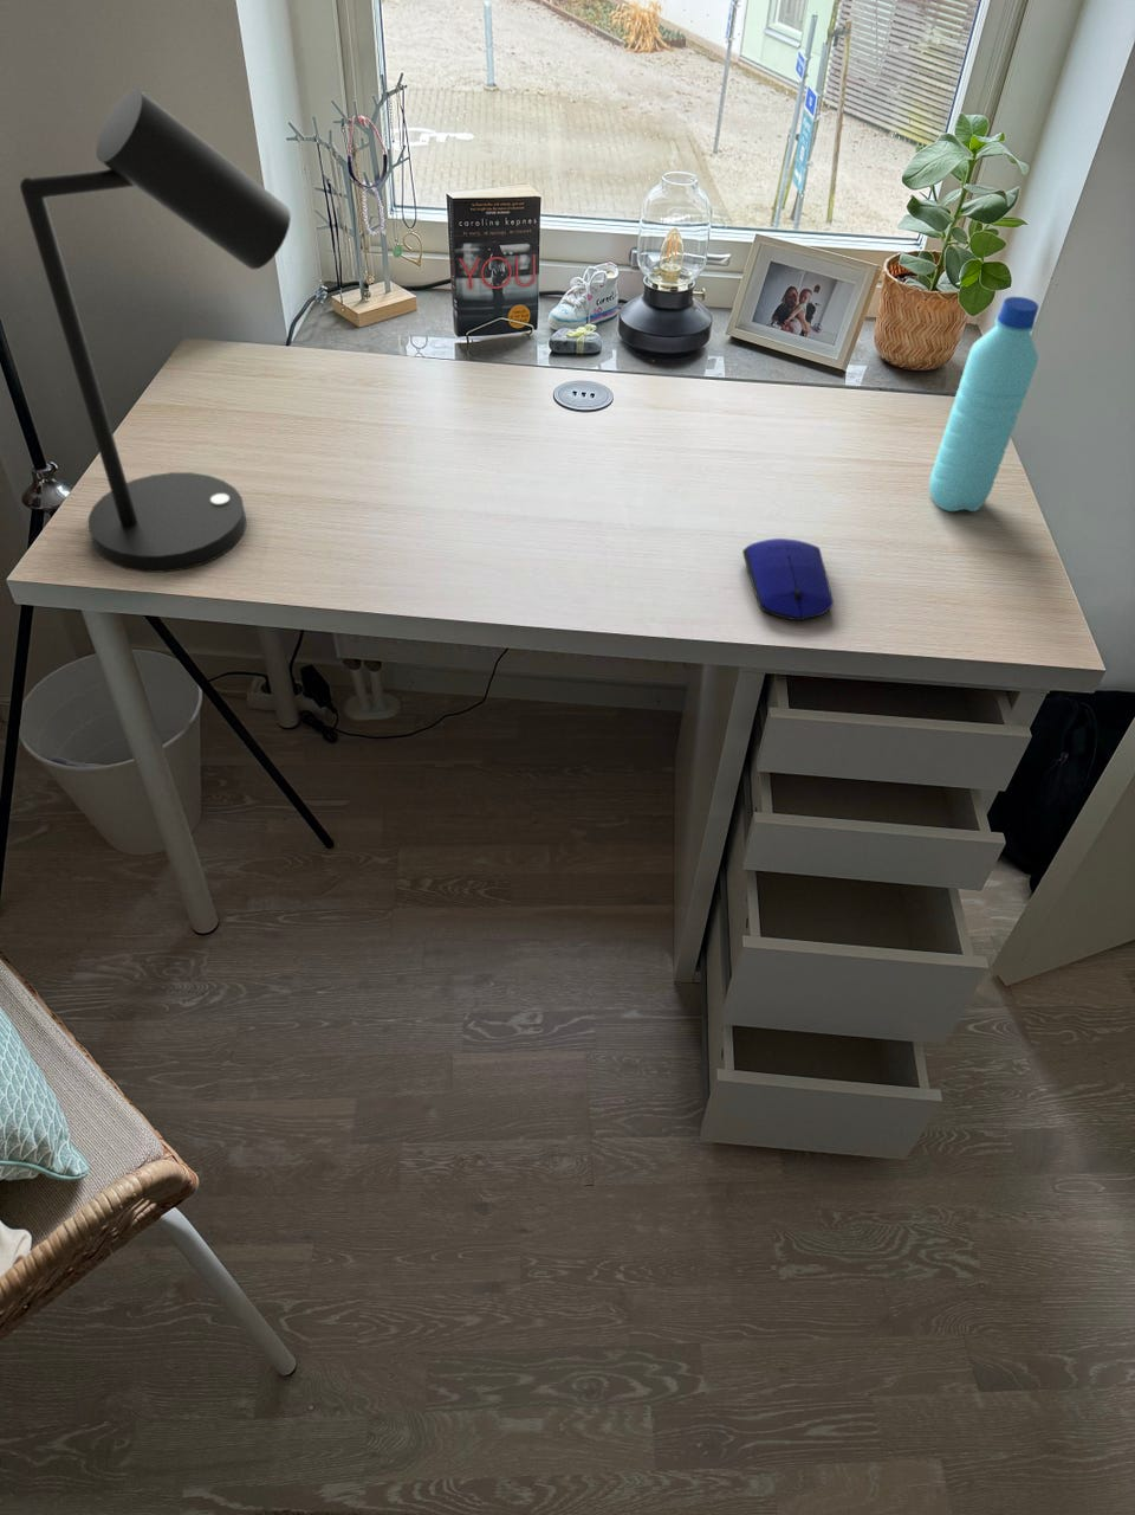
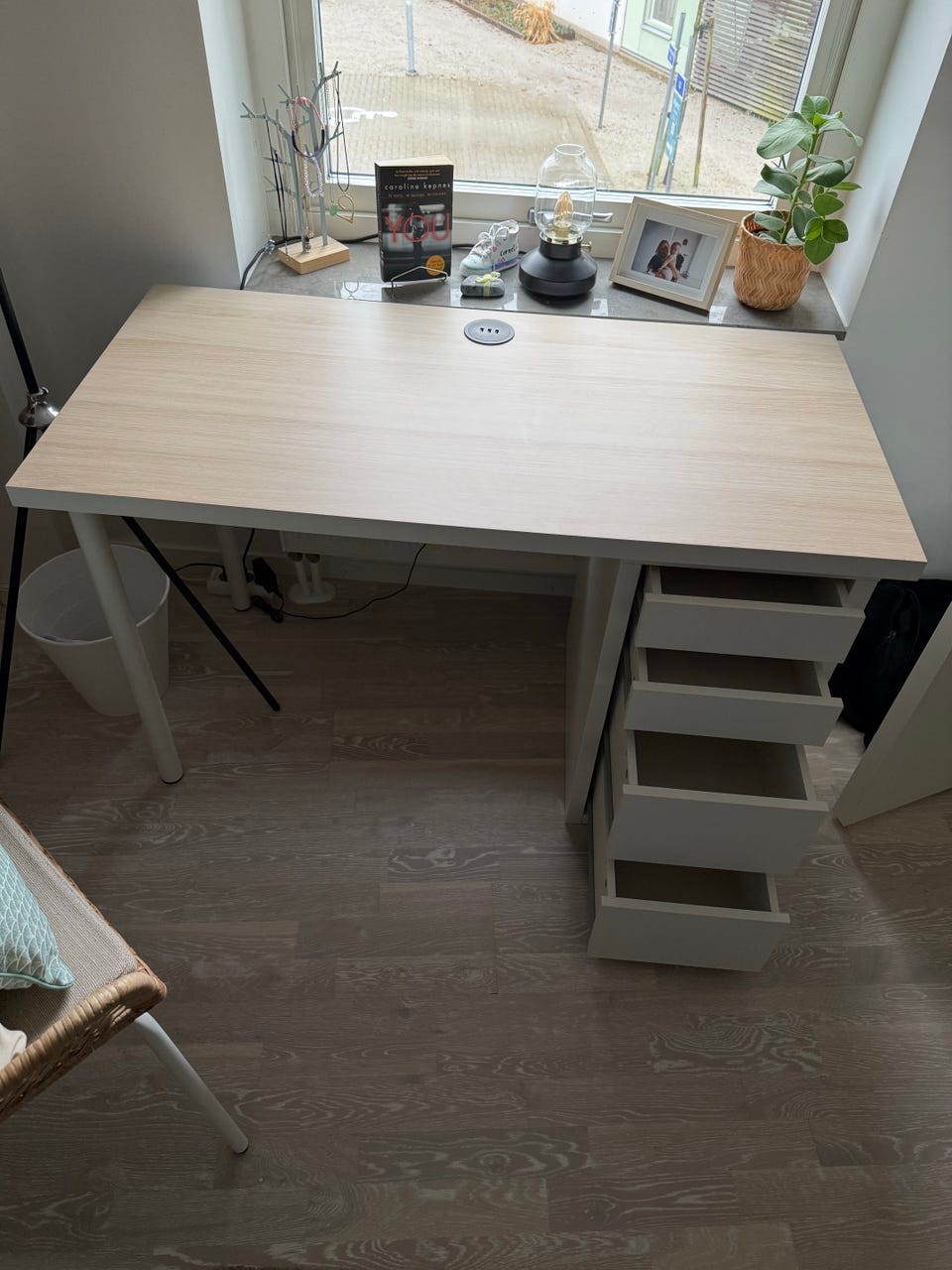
- desk lamp (89, 357)
- water bottle (985, 408)
- computer mouse (788, 574)
